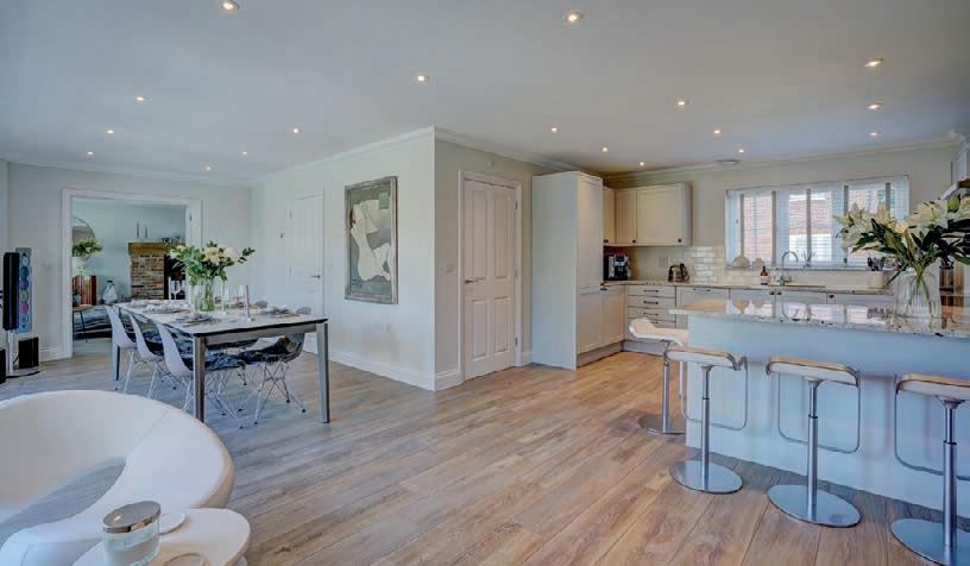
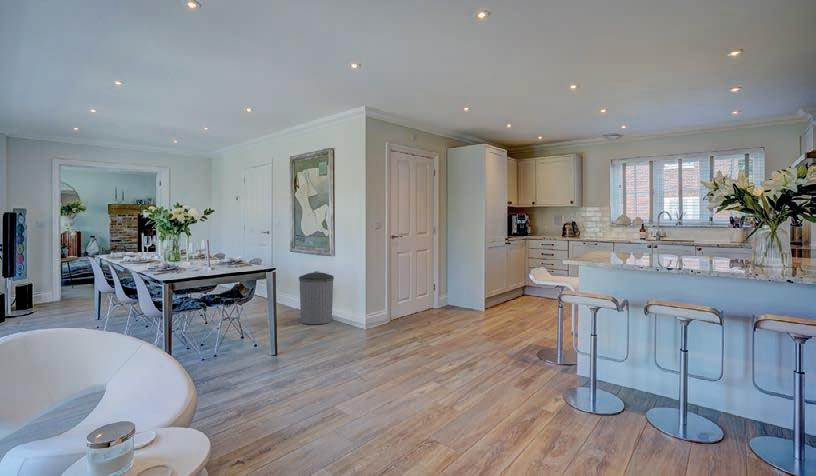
+ trash can (316, 296)
